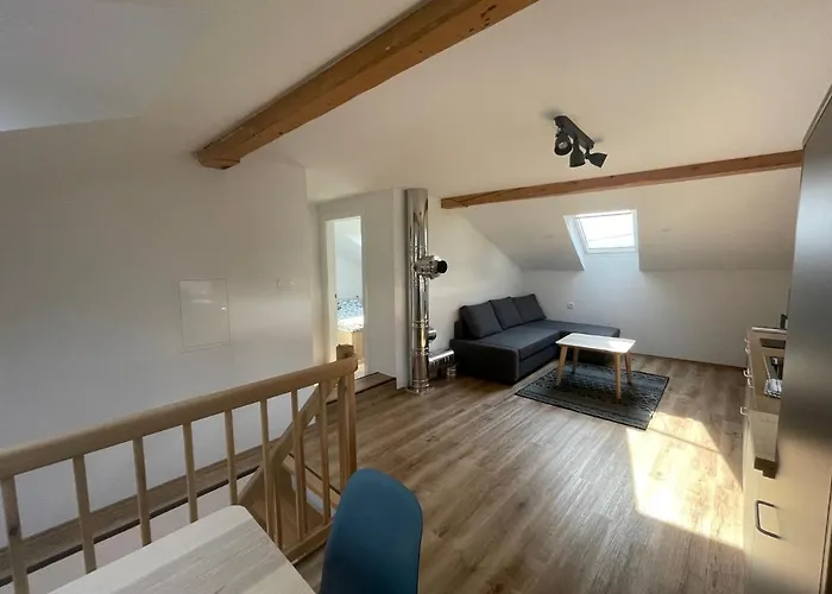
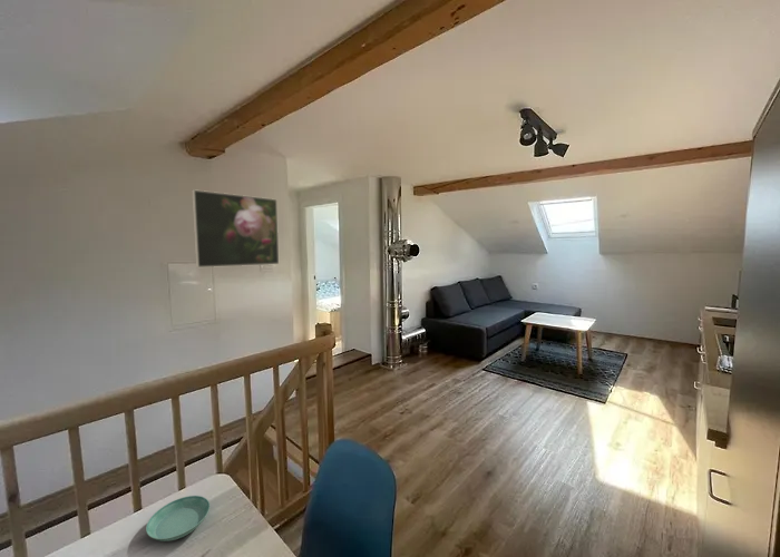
+ saucer (179, 519)
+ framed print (240, 231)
